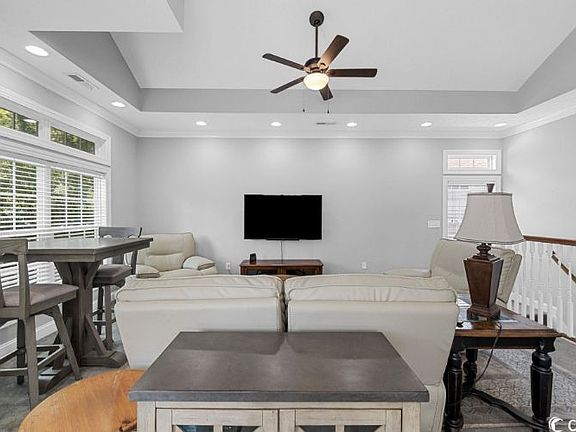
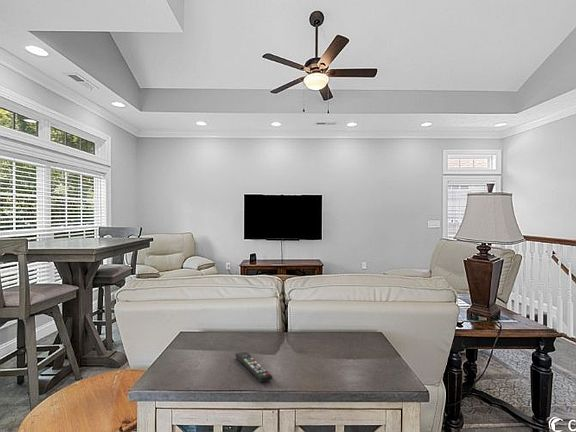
+ remote control (252, 365)
